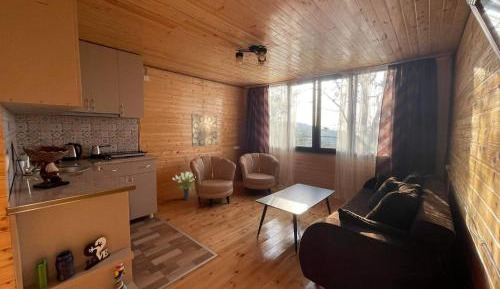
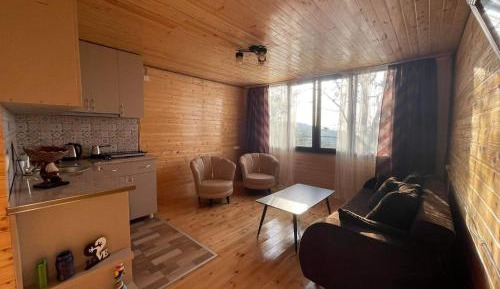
- wall art (205, 130)
- potted plant (186, 185)
